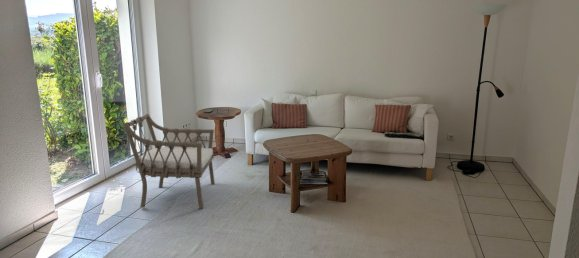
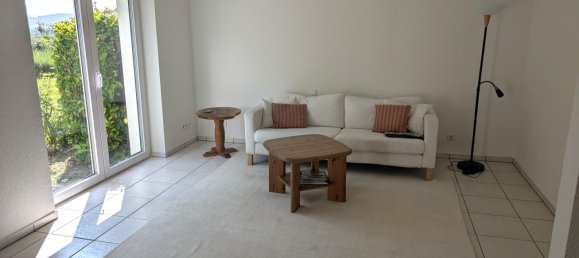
- armchair (173, 157)
